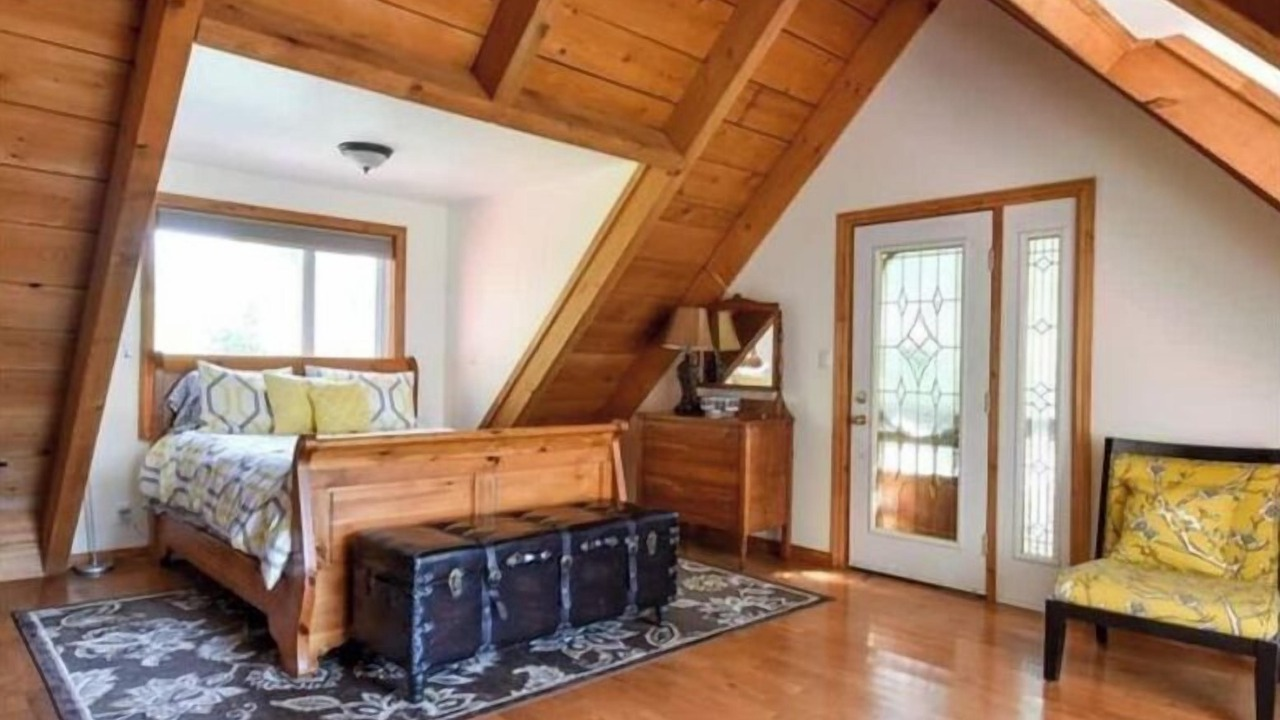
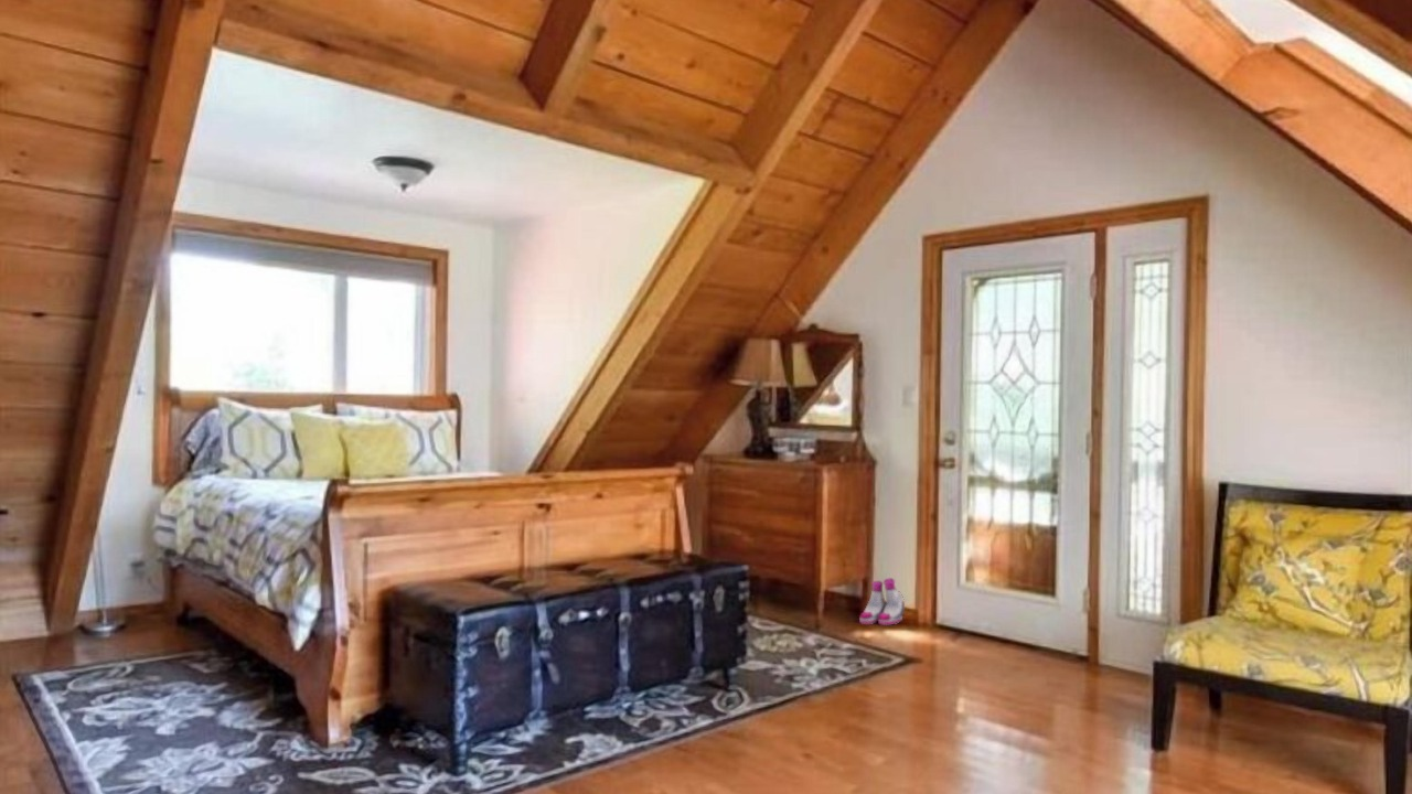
+ boots (881, 599)
